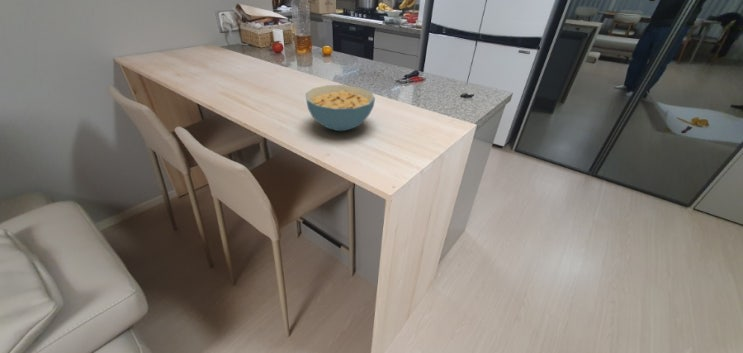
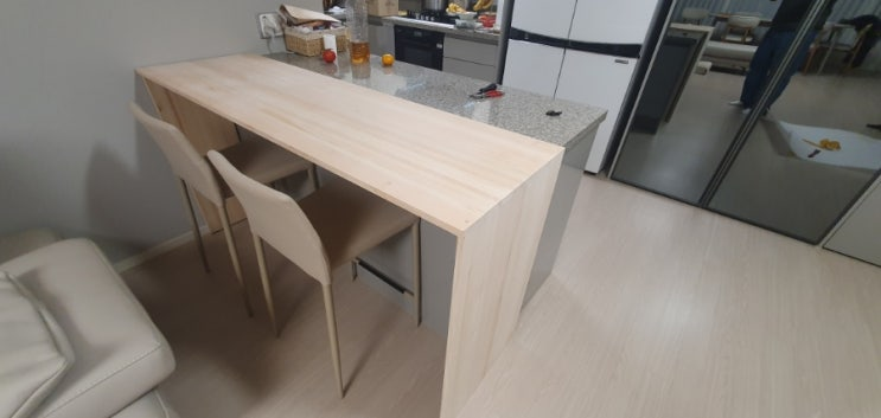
- cereal bowl (340, 111)
